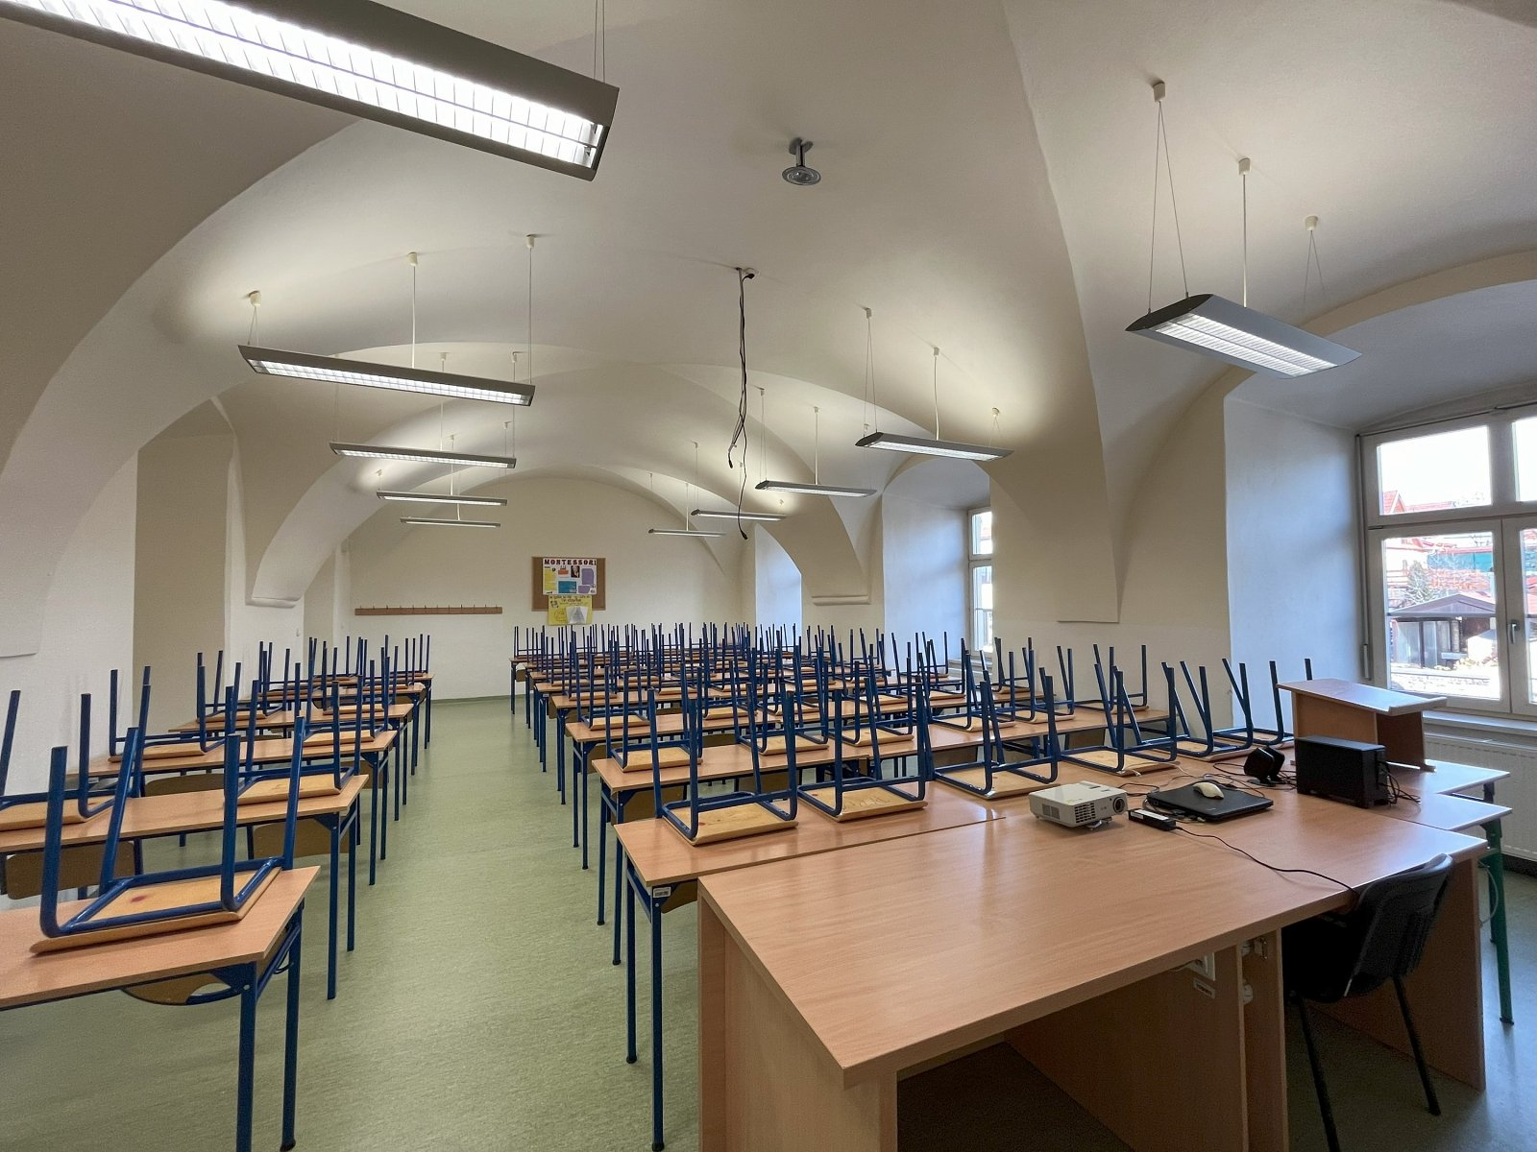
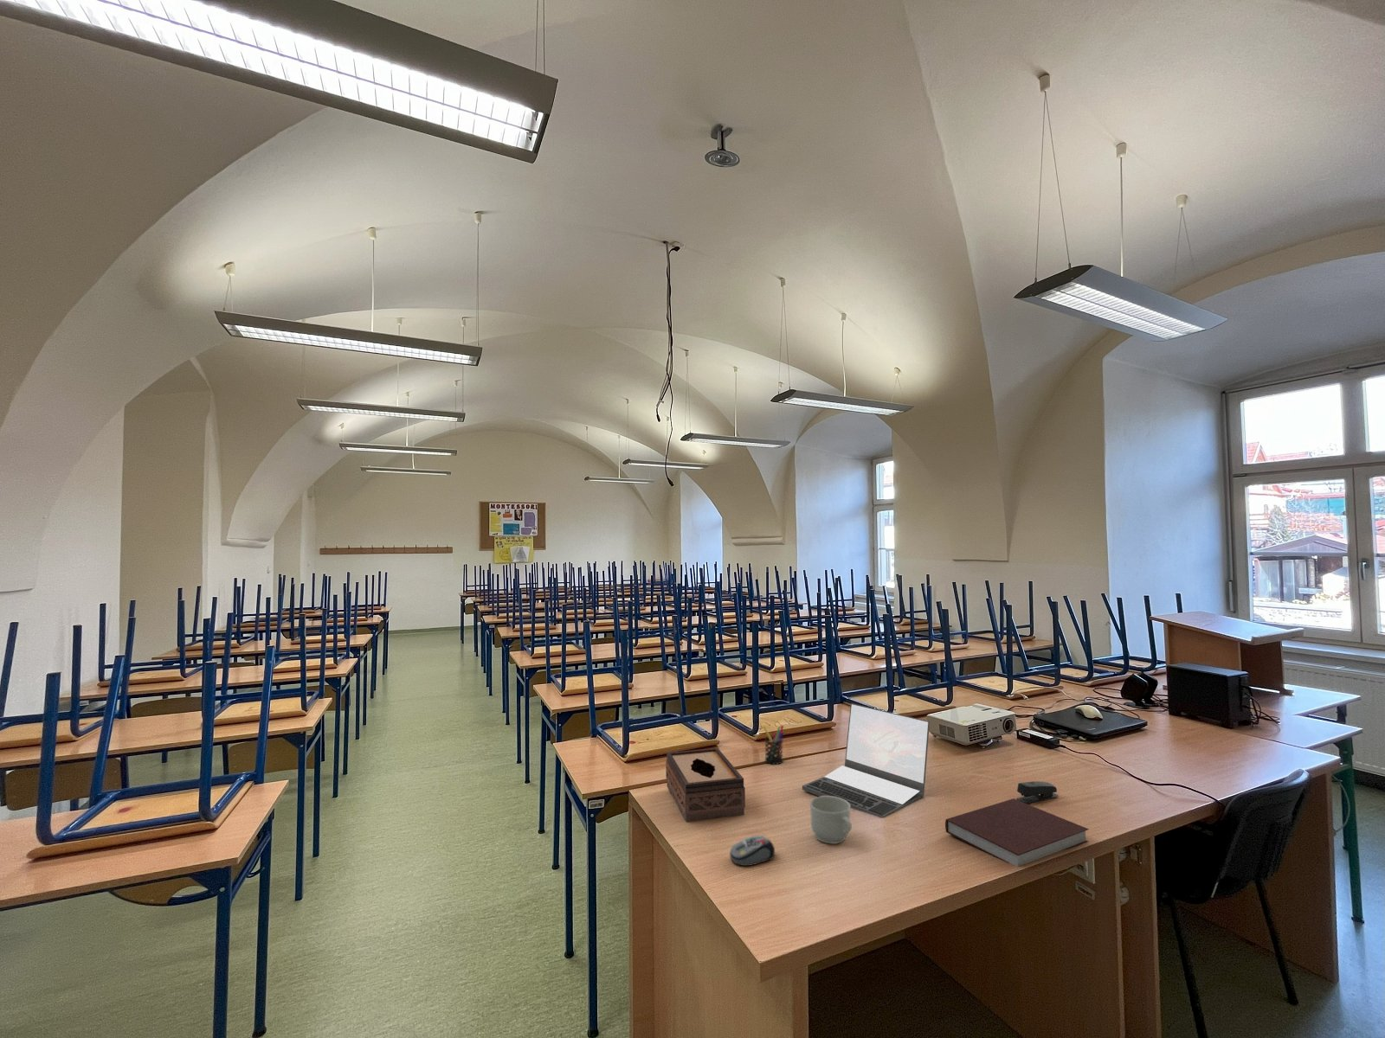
+ mug (833, 822)
+ pen holder (775, 741)
+ tissue box (703, 782)
+ computer mouse (752, 847)
+ notebook (1015, 831)
+ laptop (865, 756)
+ stapler (1037, 789)
